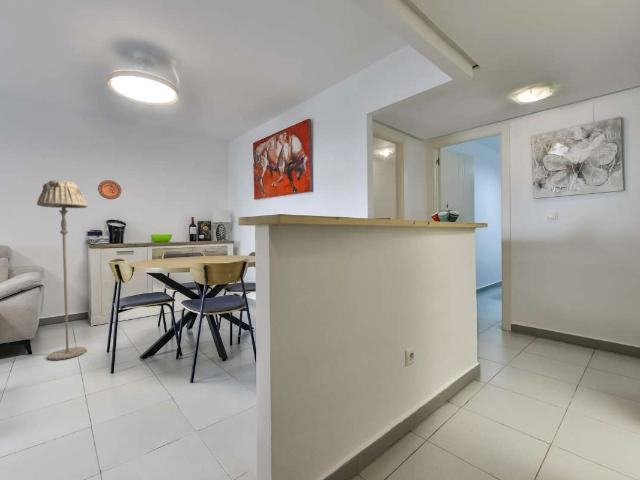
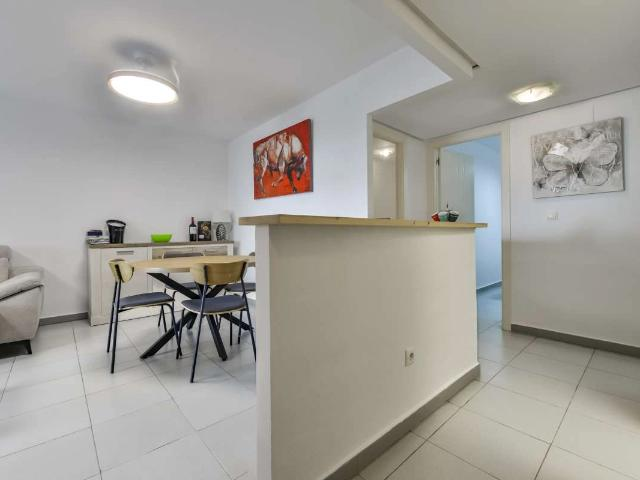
- decorative plate (109, 189)
- floor lamp (65, 268)
